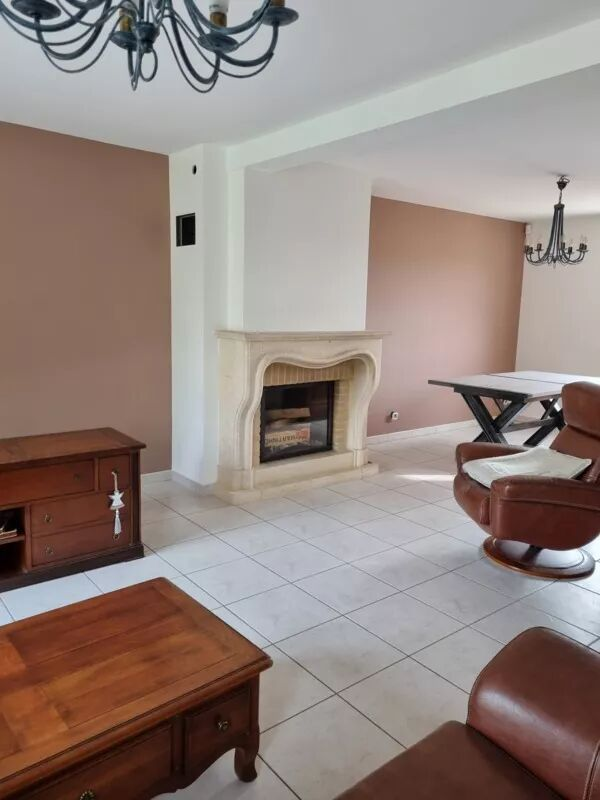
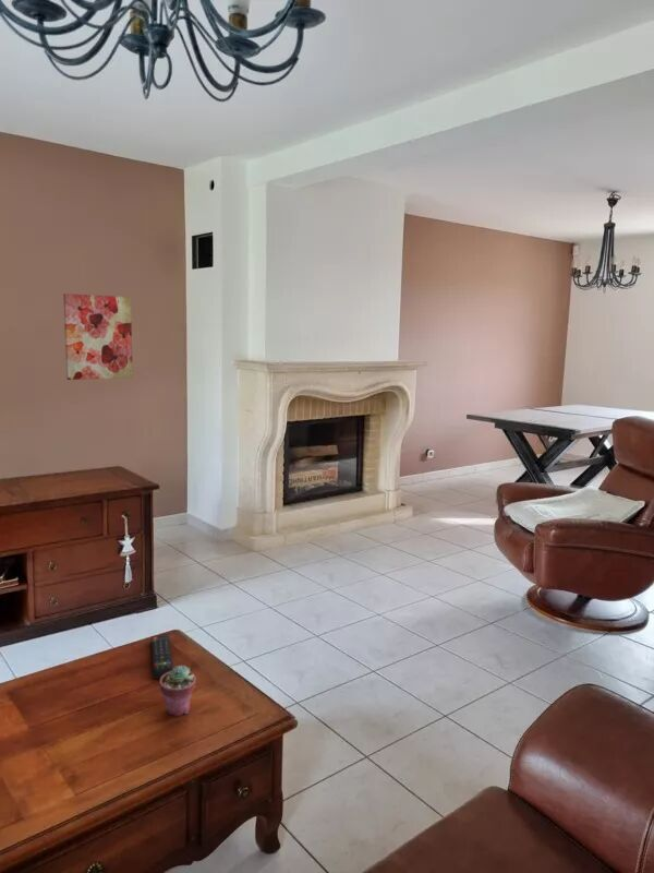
+ wall art (99, 337)
+ remote control (161, 655)
+ potted succulent (178, 687)
